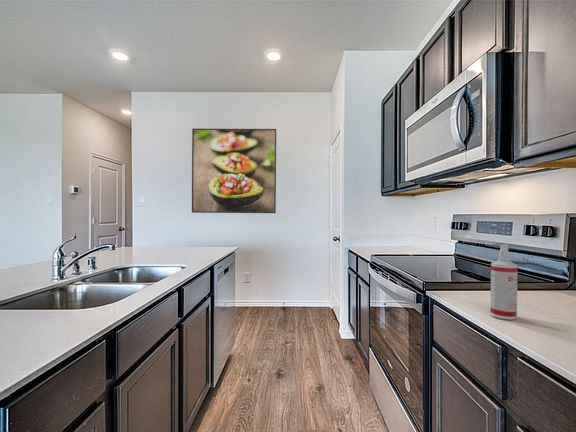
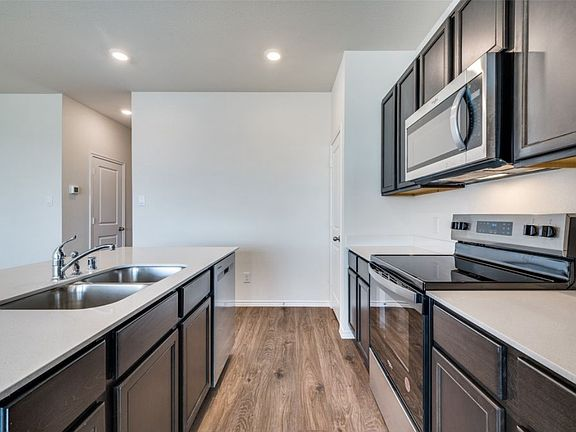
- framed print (233, 170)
- spray bottle (503, 280)
